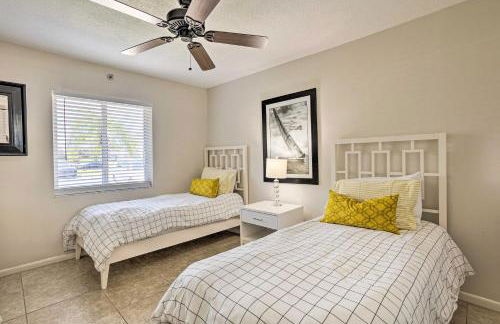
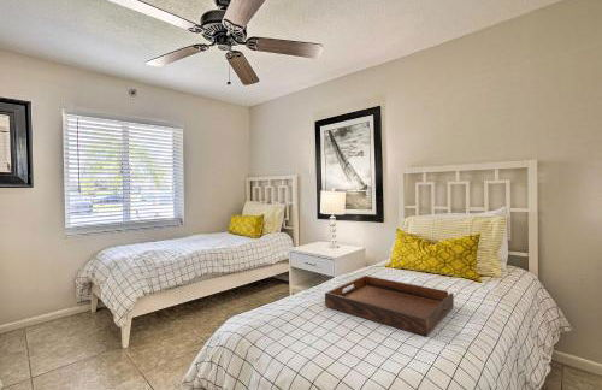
+ serving tray (389, 299)
